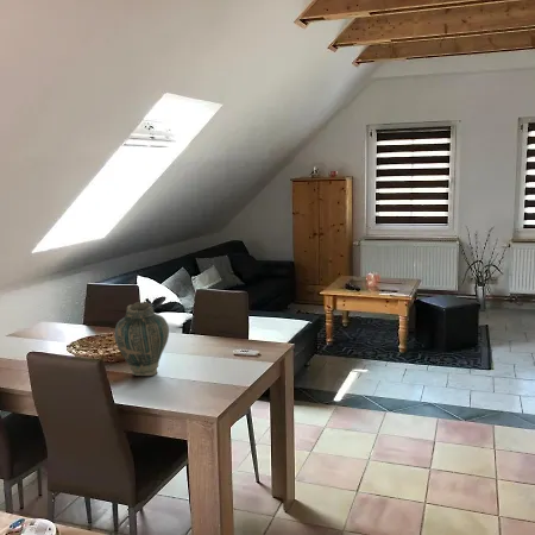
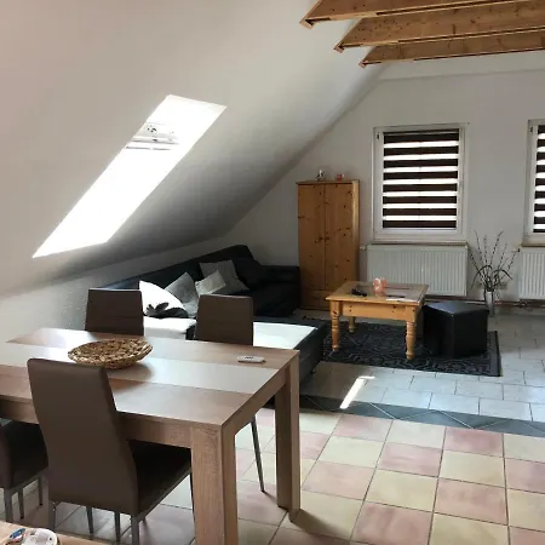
- vase (141, 339)
